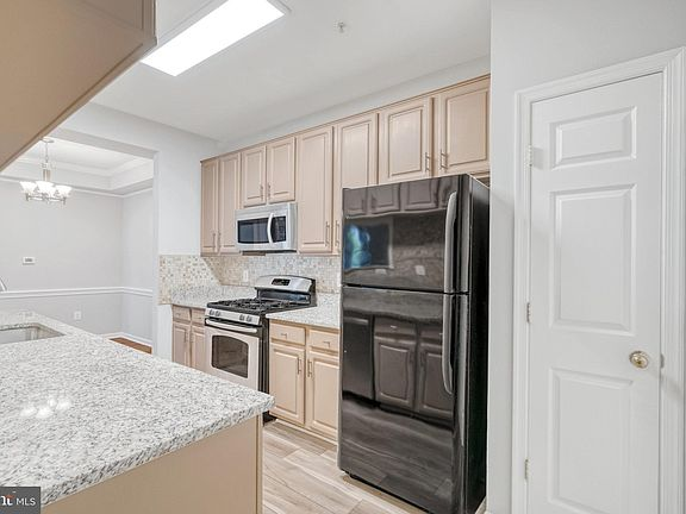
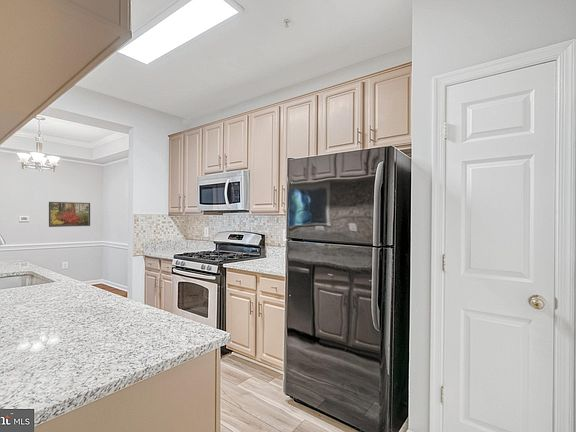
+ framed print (70, 214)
